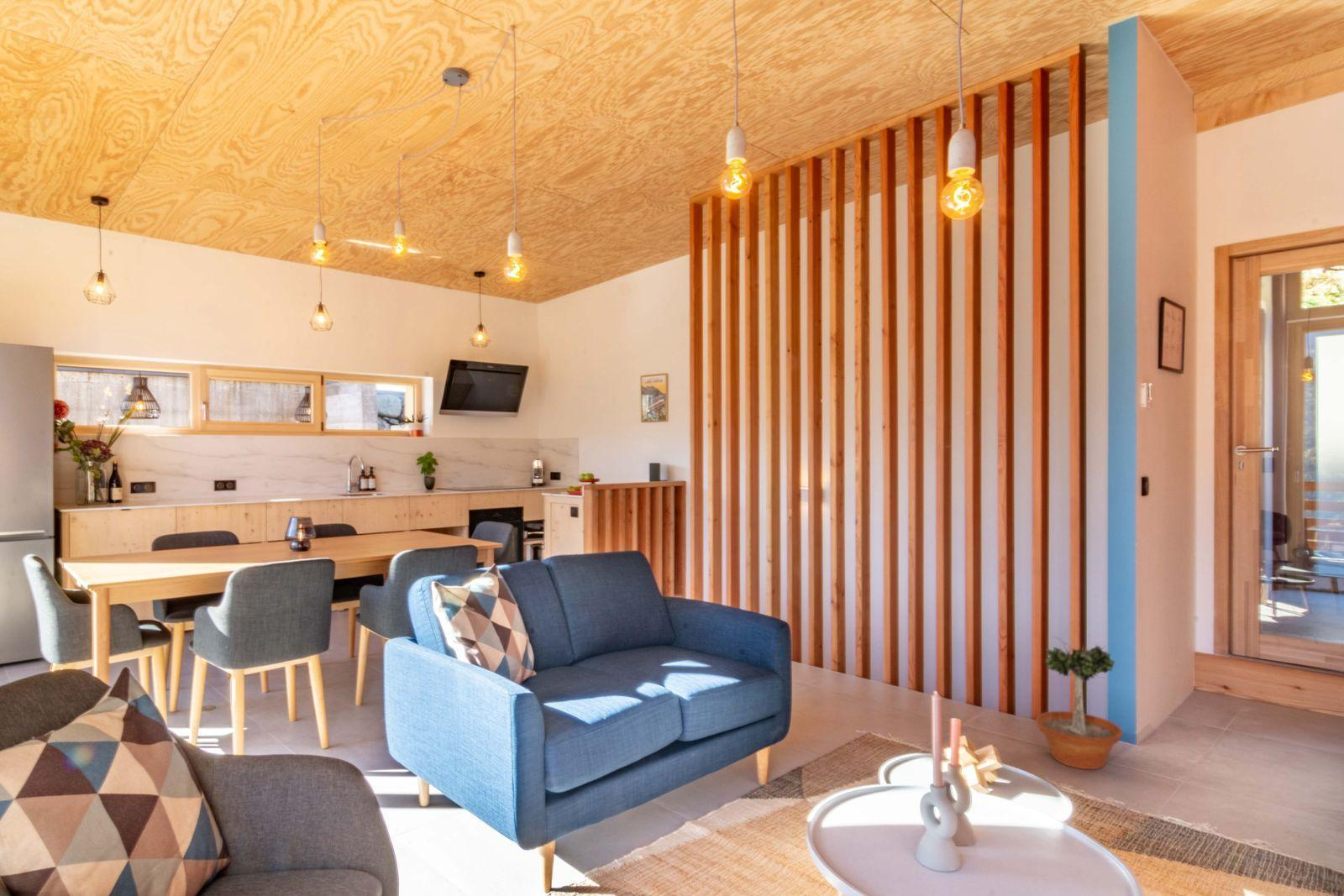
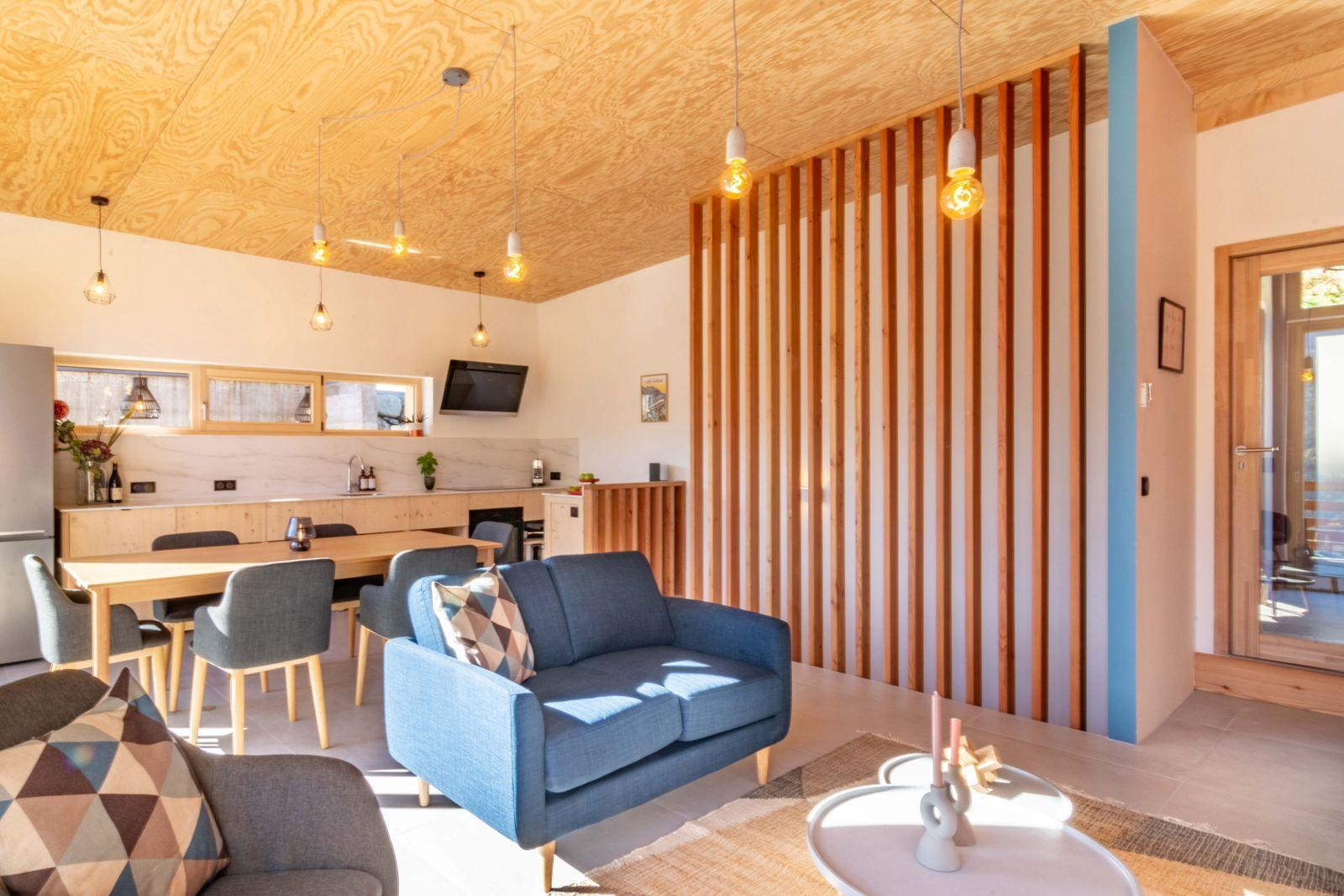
- potted tree (1078, 696)
